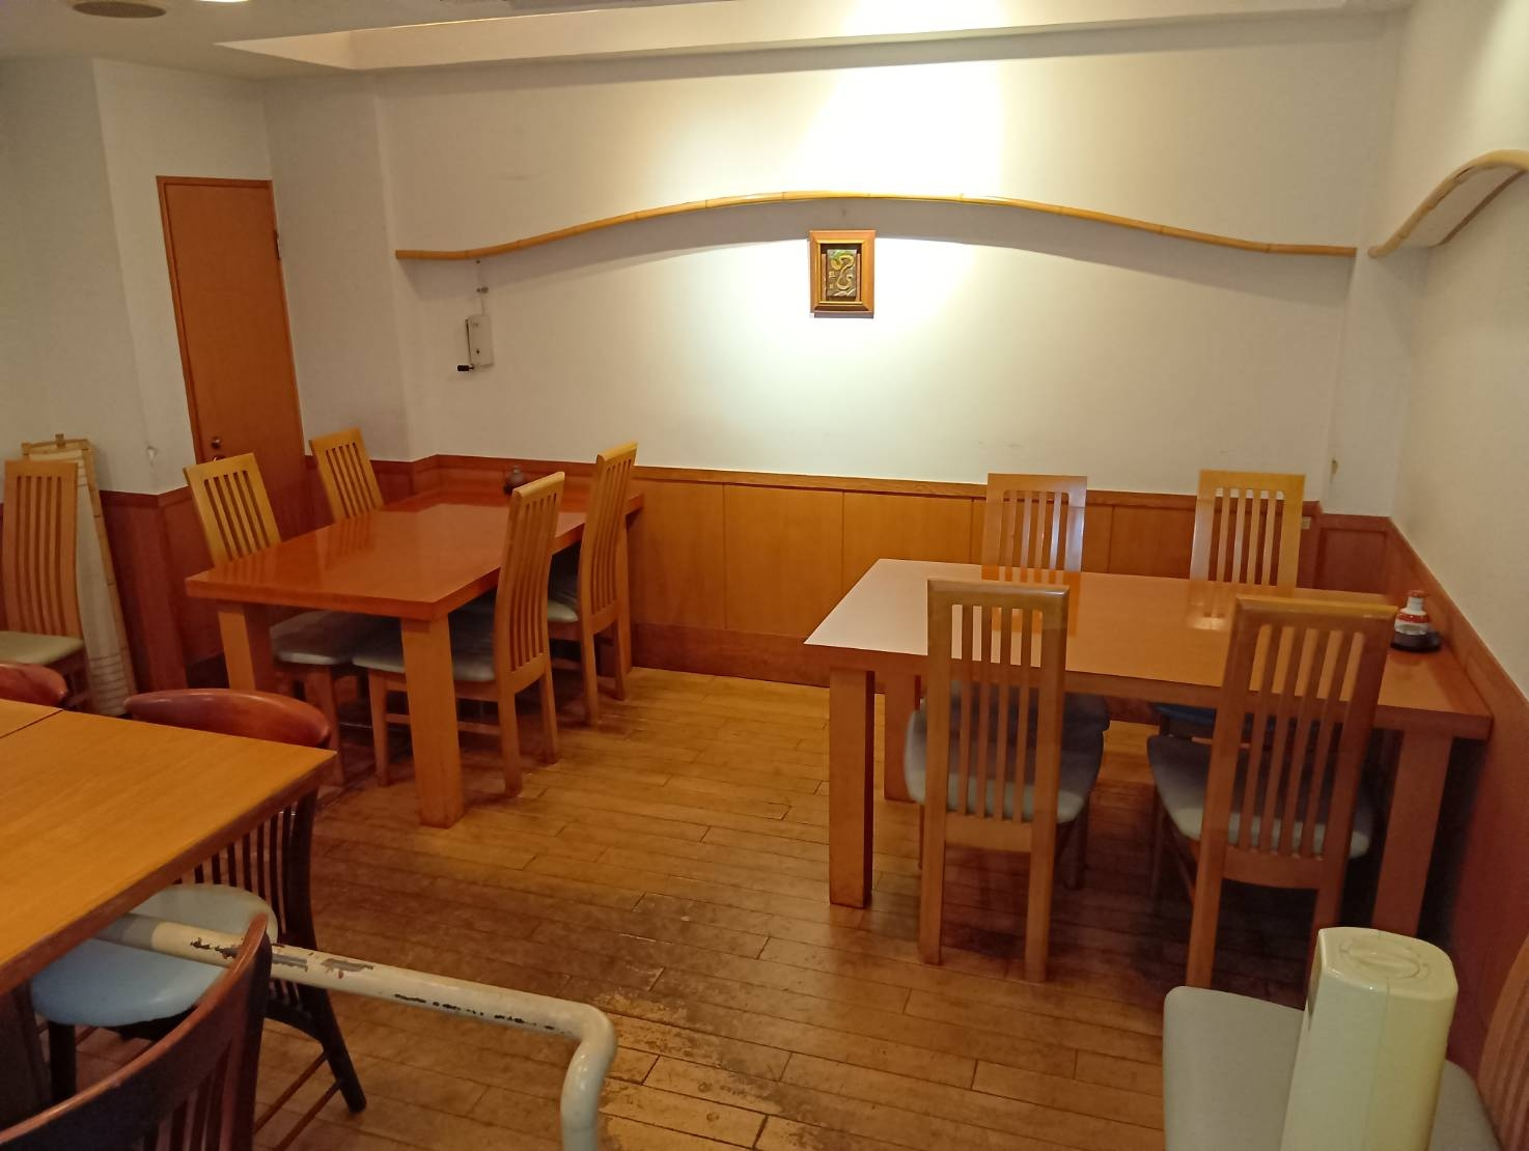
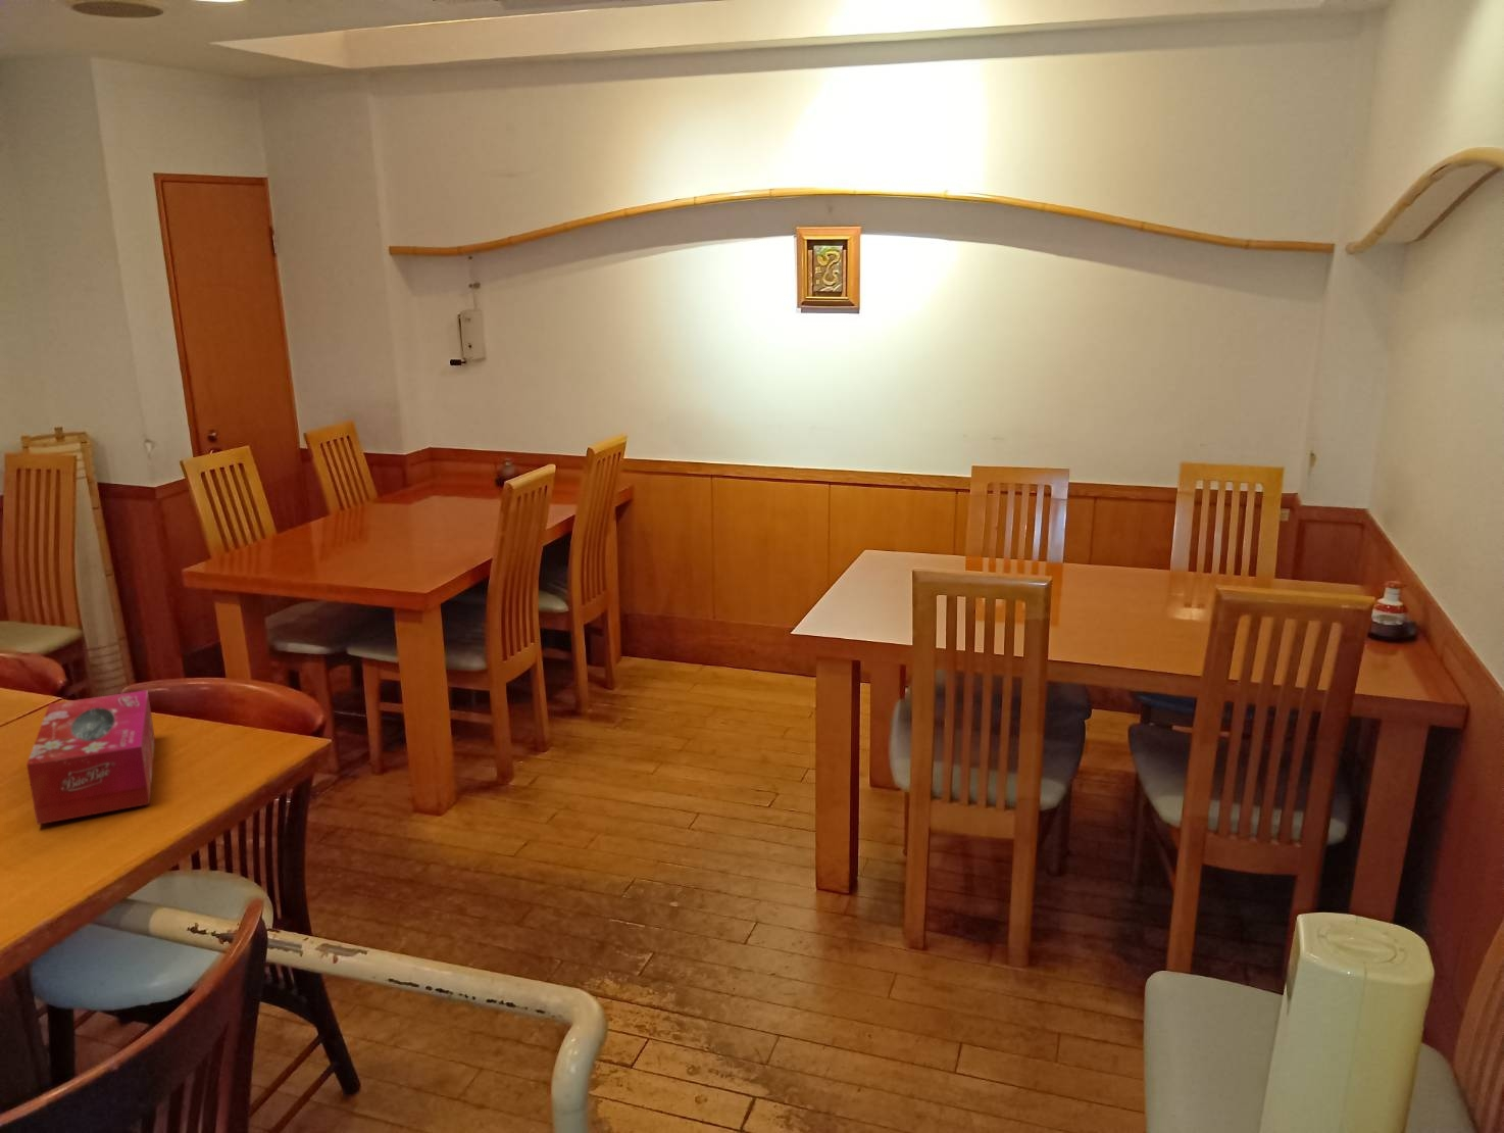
+ tissue box (96, 751)
